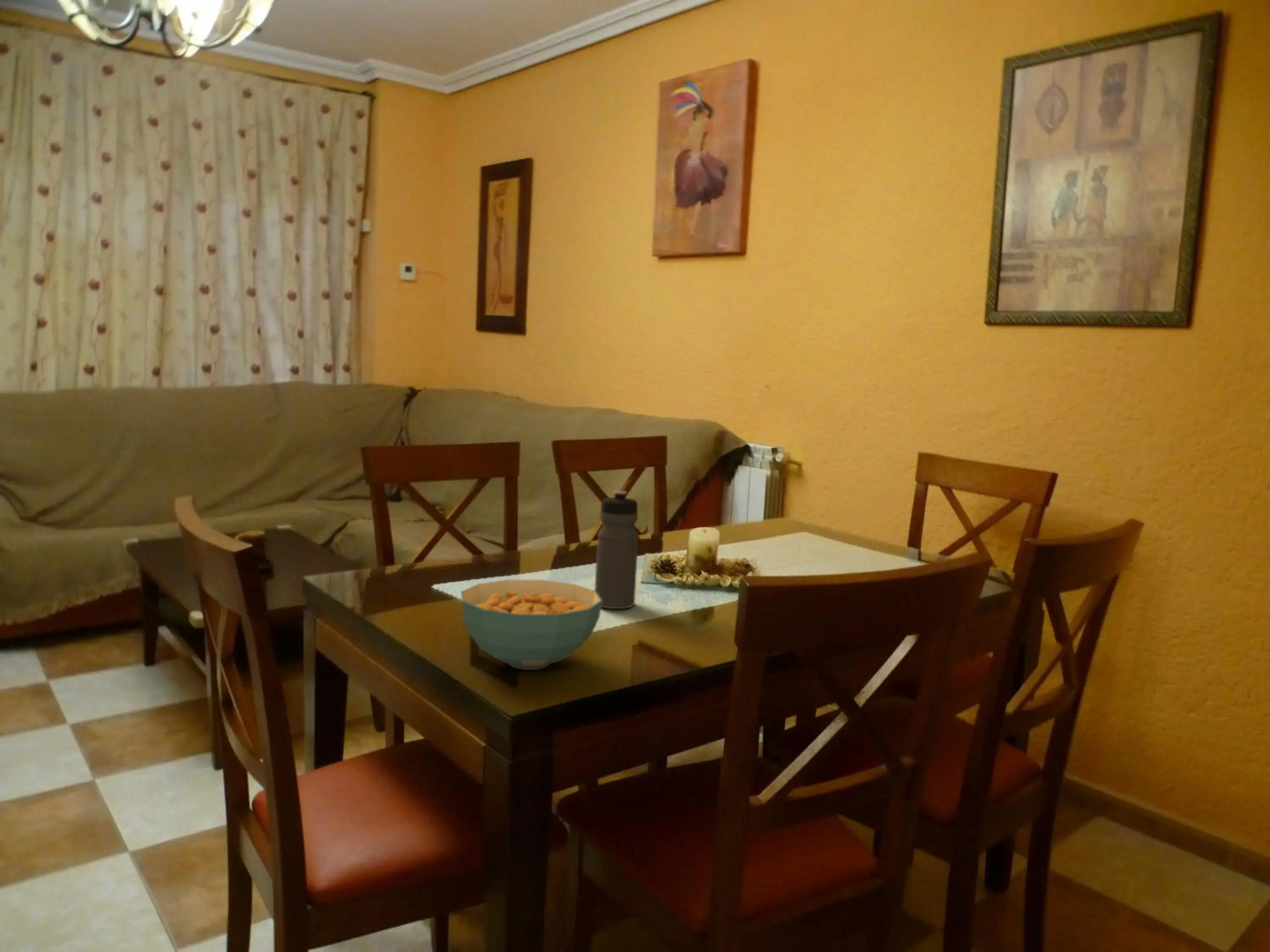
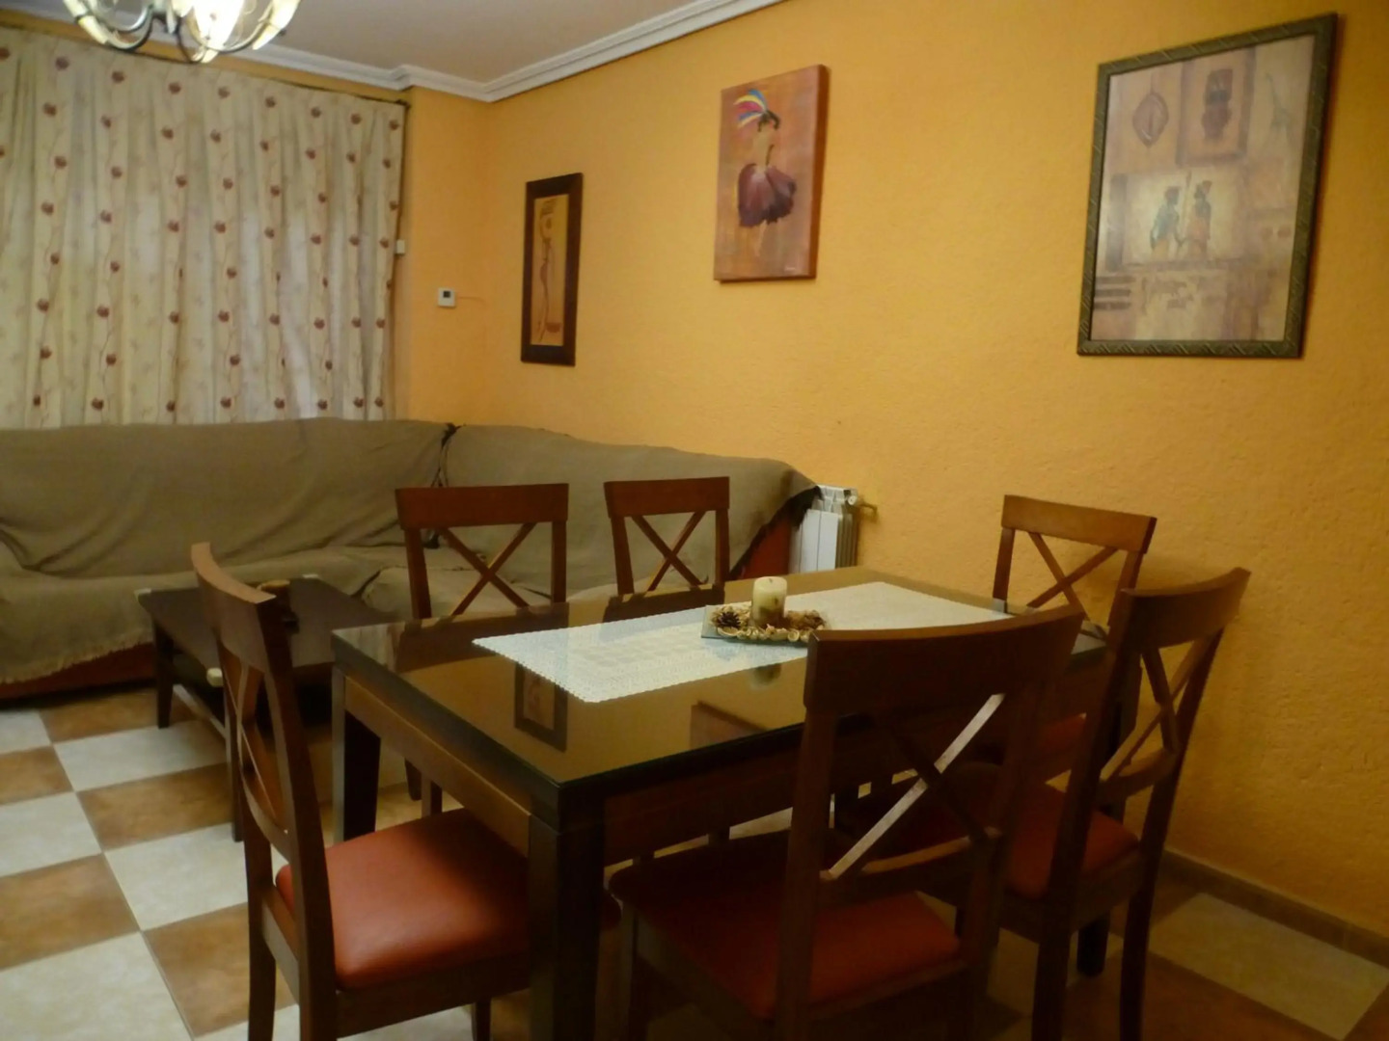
- cereal bowl (530, 629)
- water bottle (616, 547)
